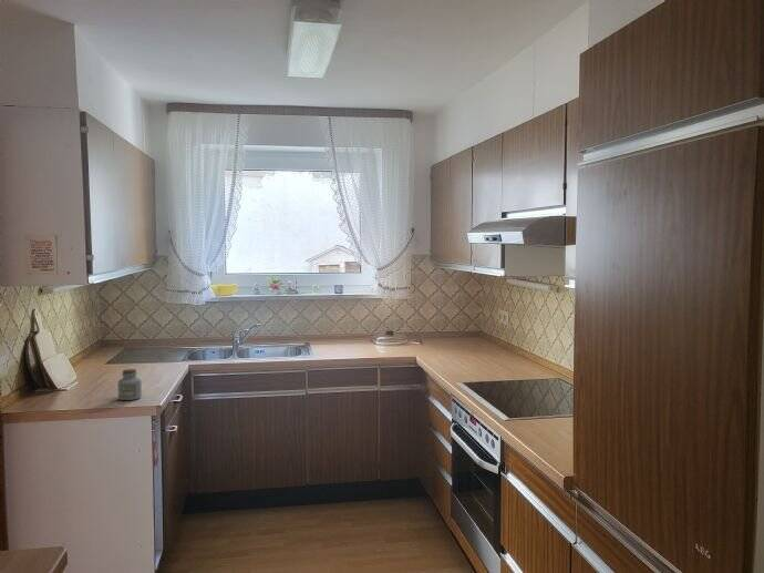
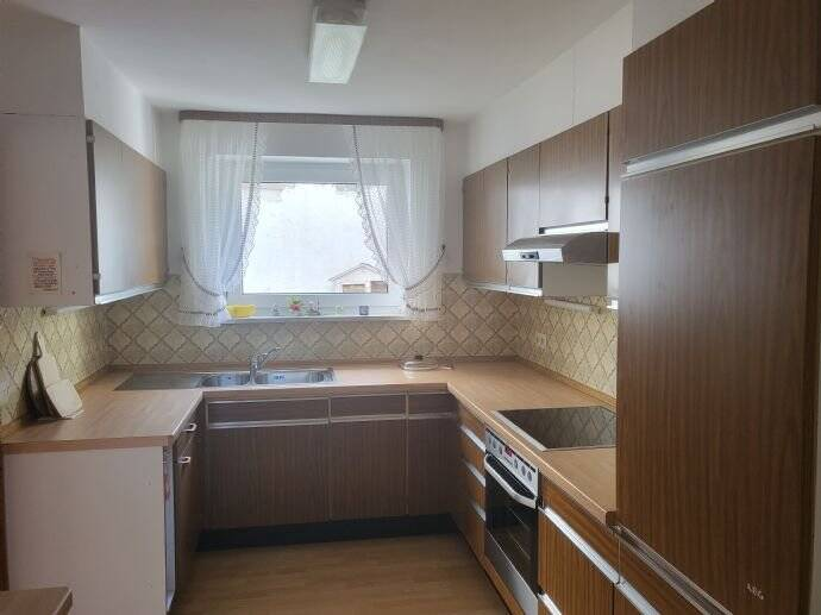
- jar (130, 383)
